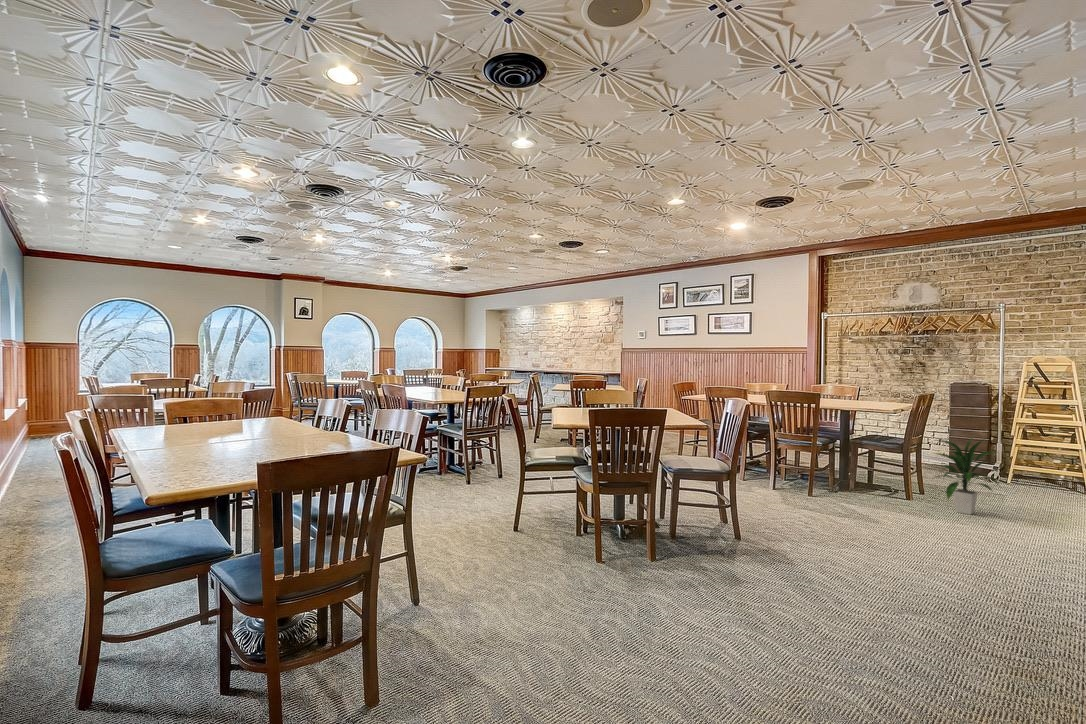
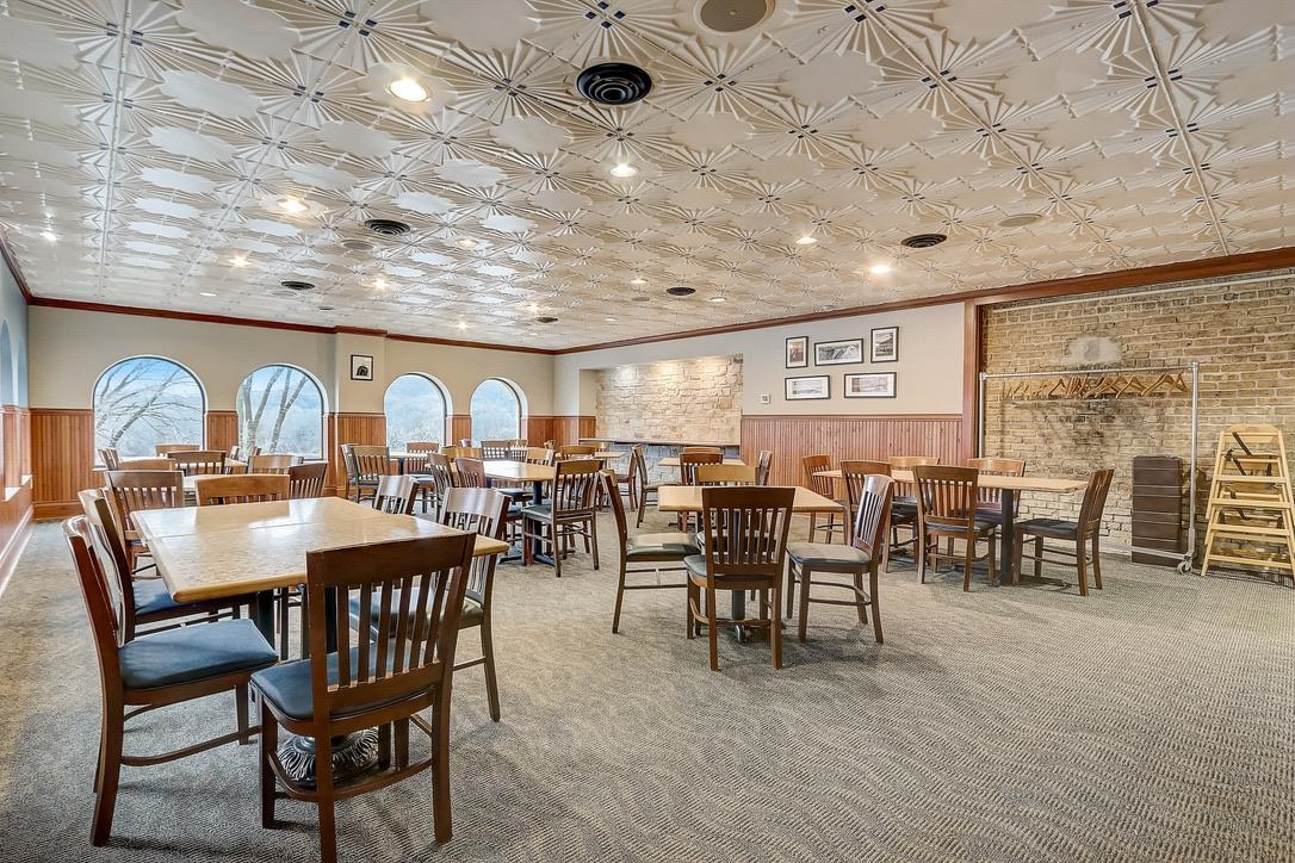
- indoor plant (962, 473)
